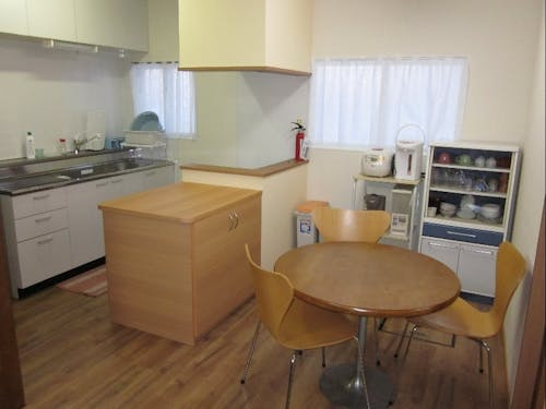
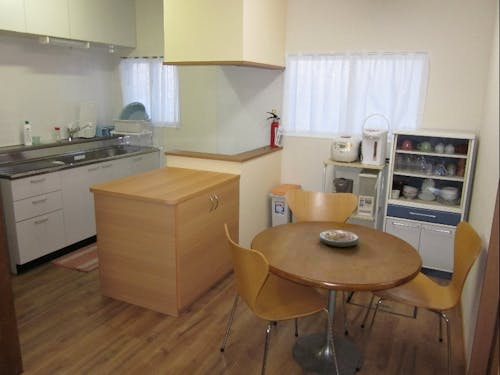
+ soup (338, 236)
